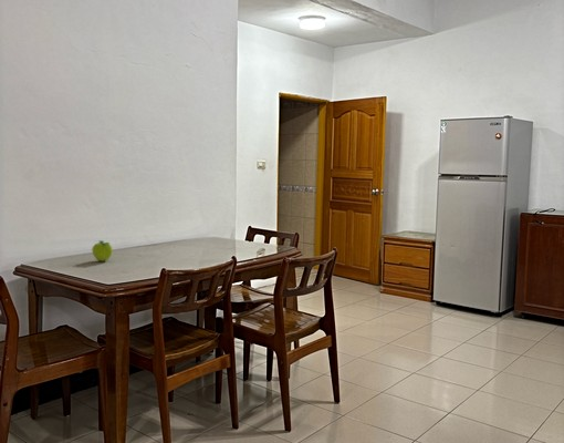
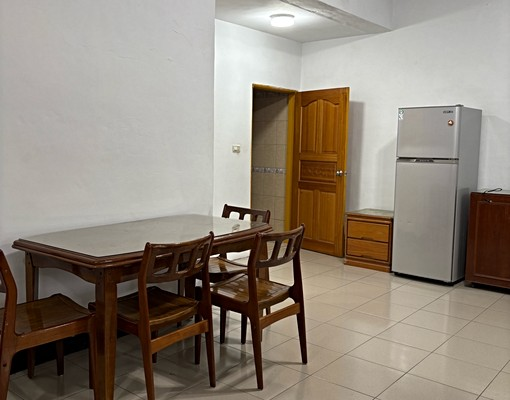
- fruit (102, 250)
